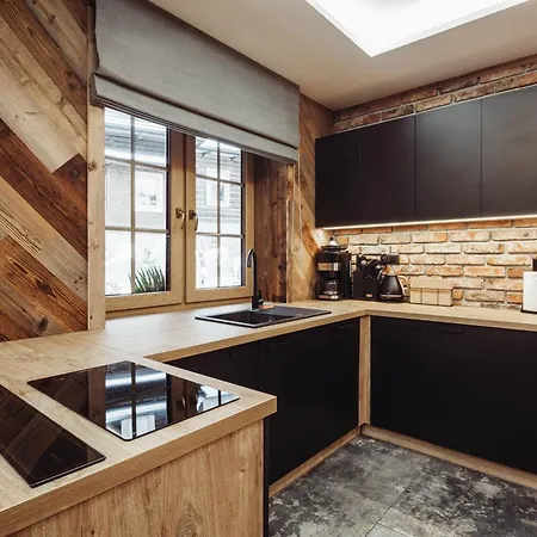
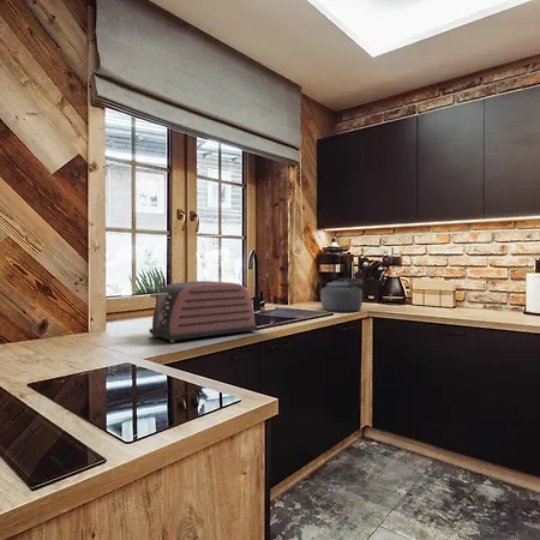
+ kettle (341, 293)
+ toaster (202, 307)
